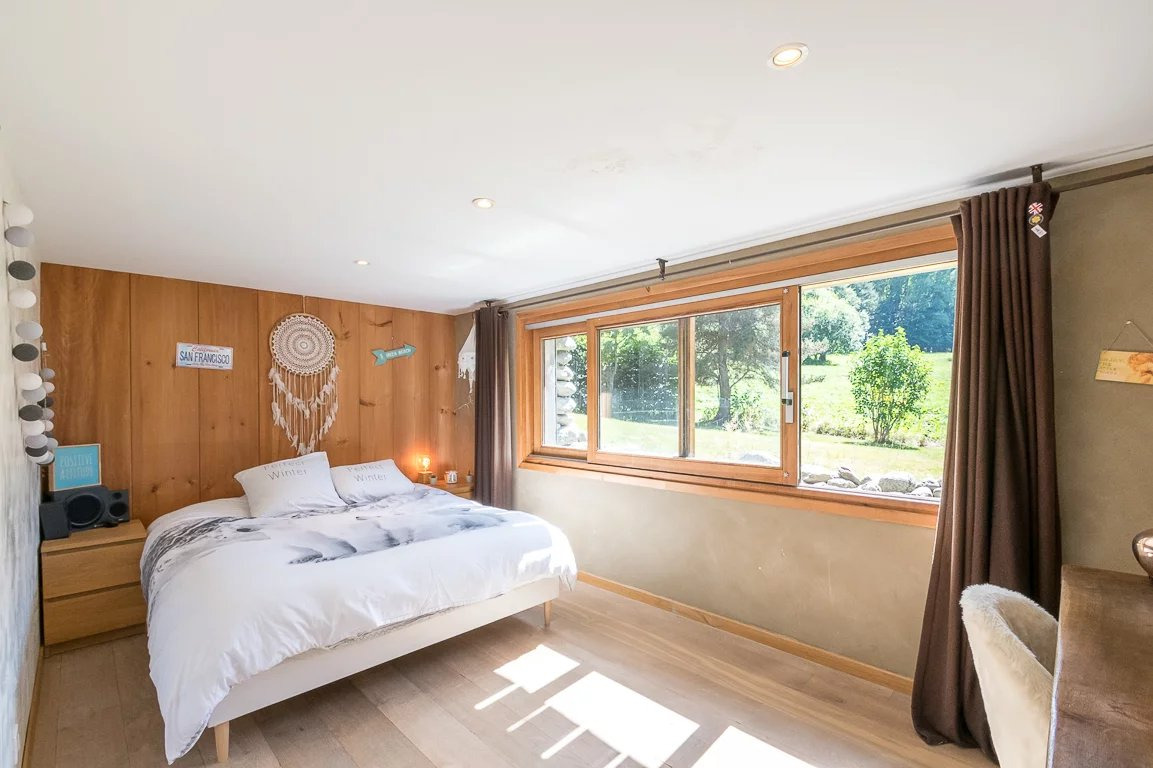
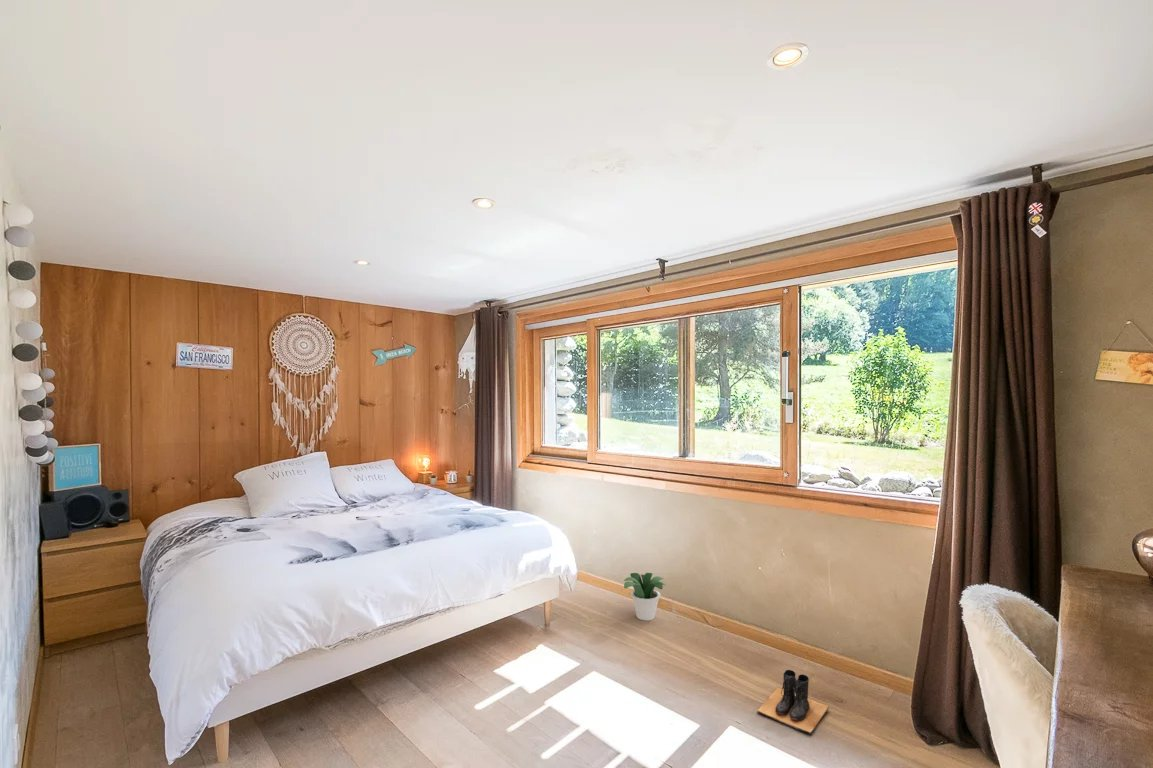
+ boots (792, 694)
+ potted plant (643, 597)
